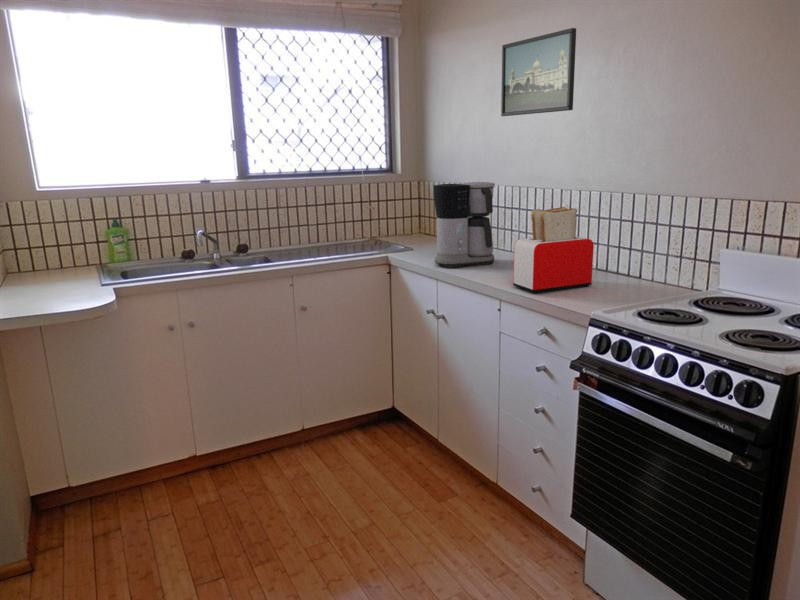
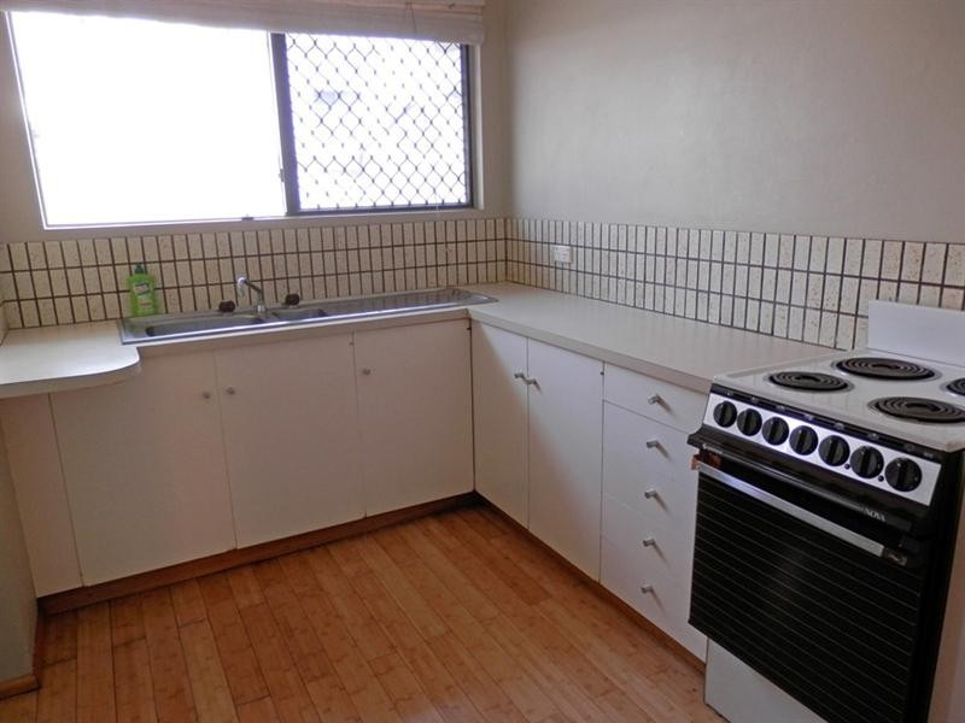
- toaster (556, 247)
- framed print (535, 75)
- coffee maker (466, 224)
